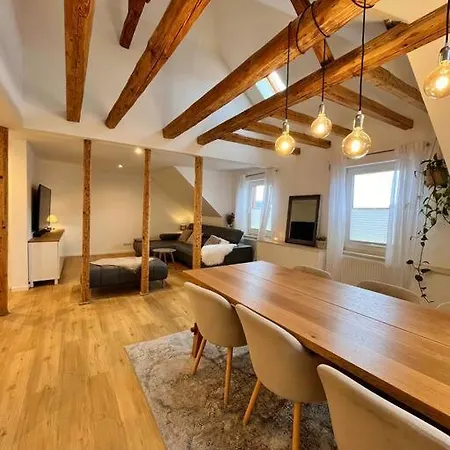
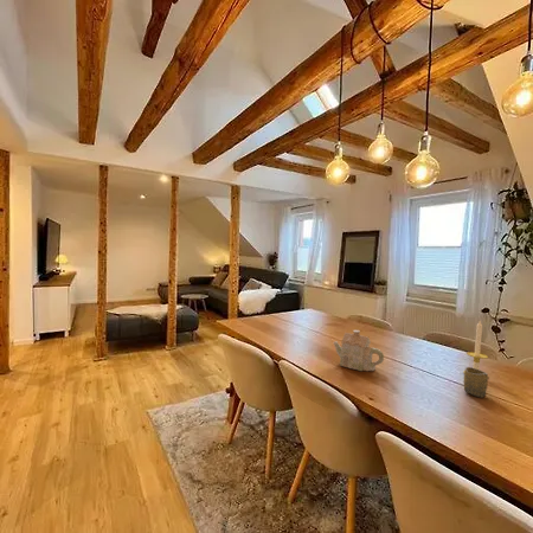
+ cup (475, 381)
+ teapot (357, 348)
+ candle (477, 347)
